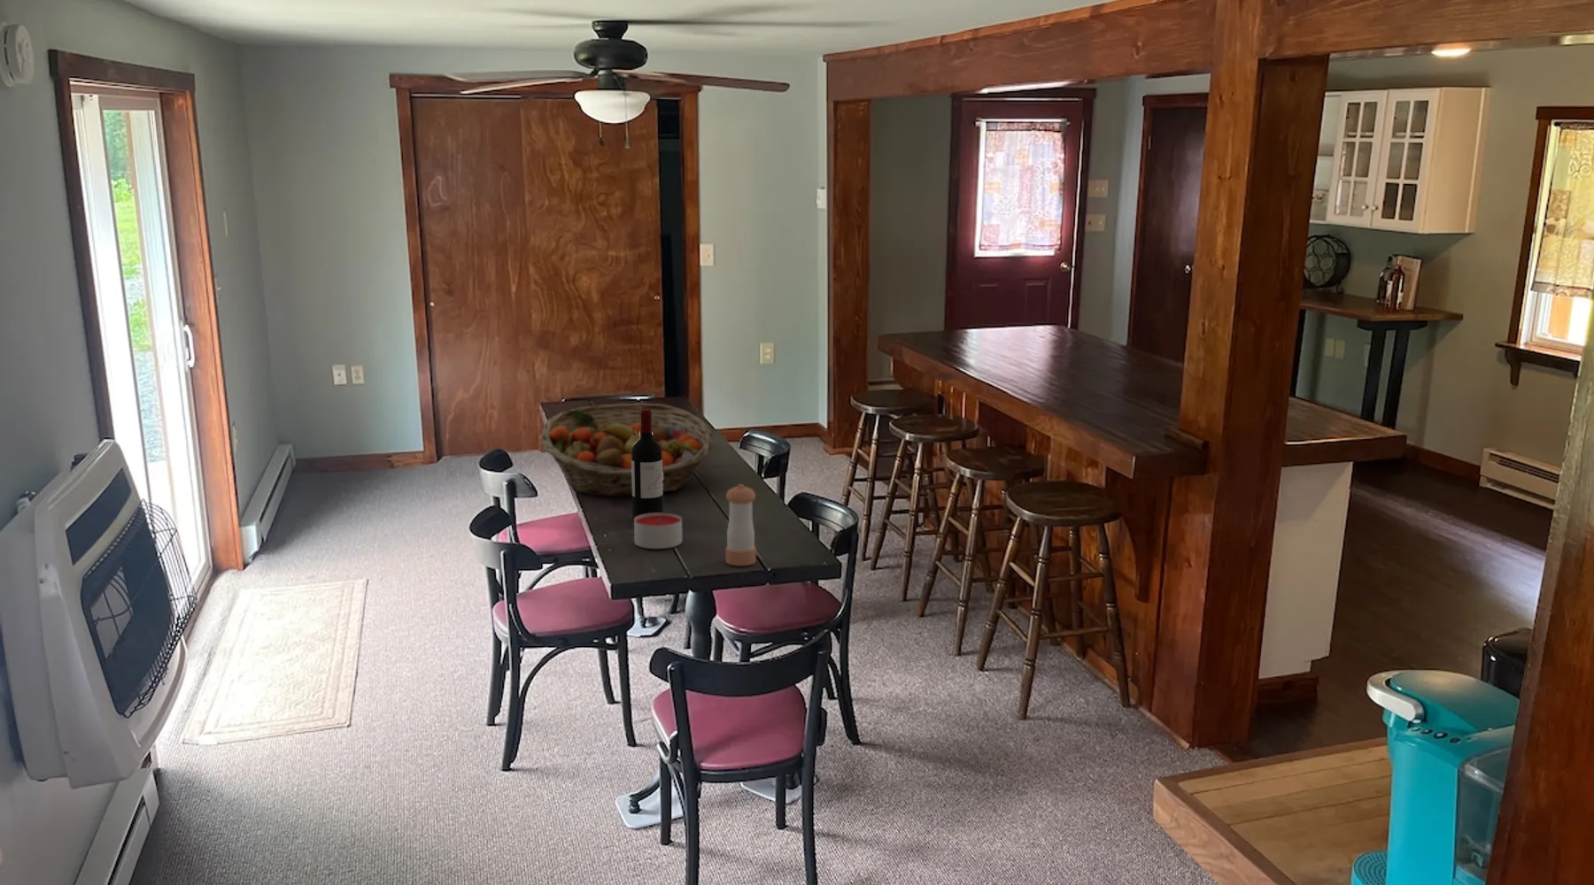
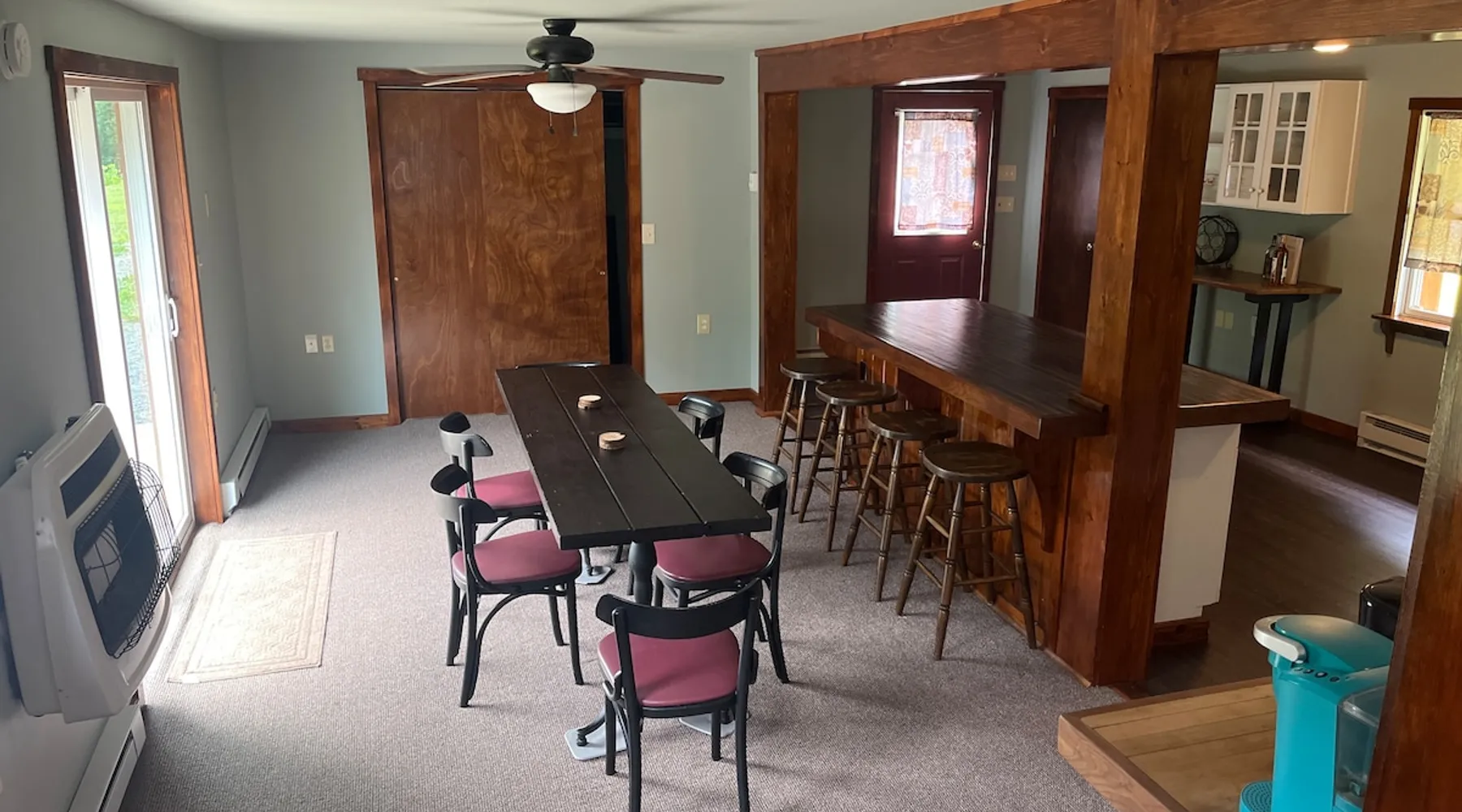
- fruit basket (628, 448)
- pepper shaker (740, 523)
- candle (657, 530)
- wine bottle (647, 464)
